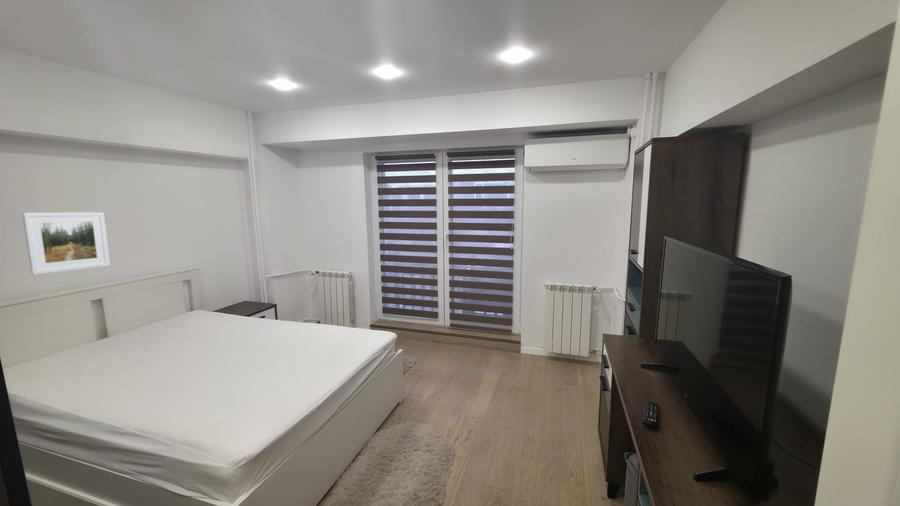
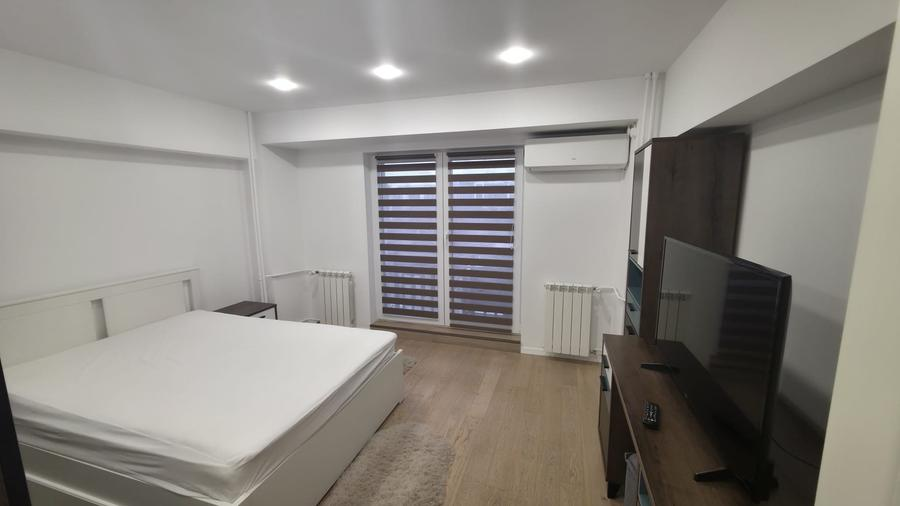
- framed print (69, 241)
